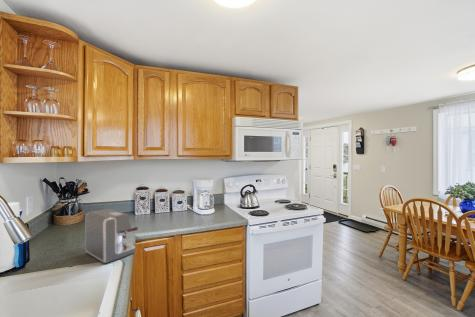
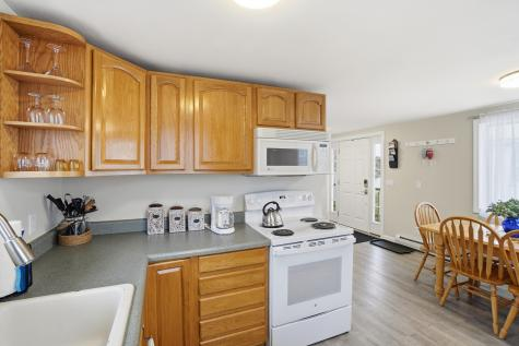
- coffee maker (115, 231)
